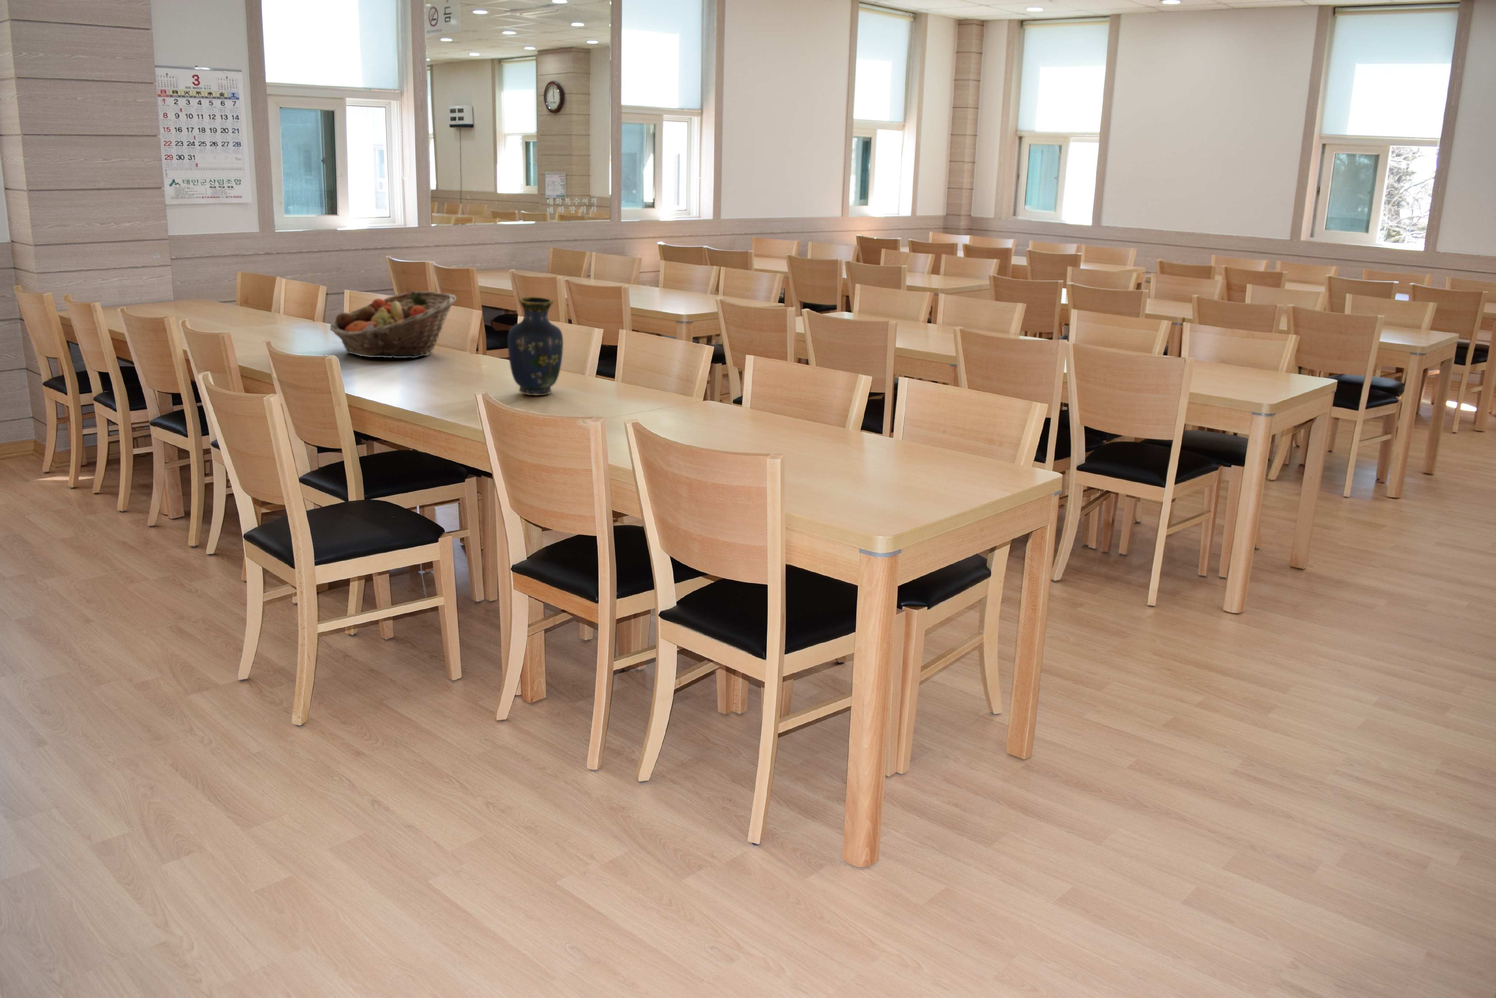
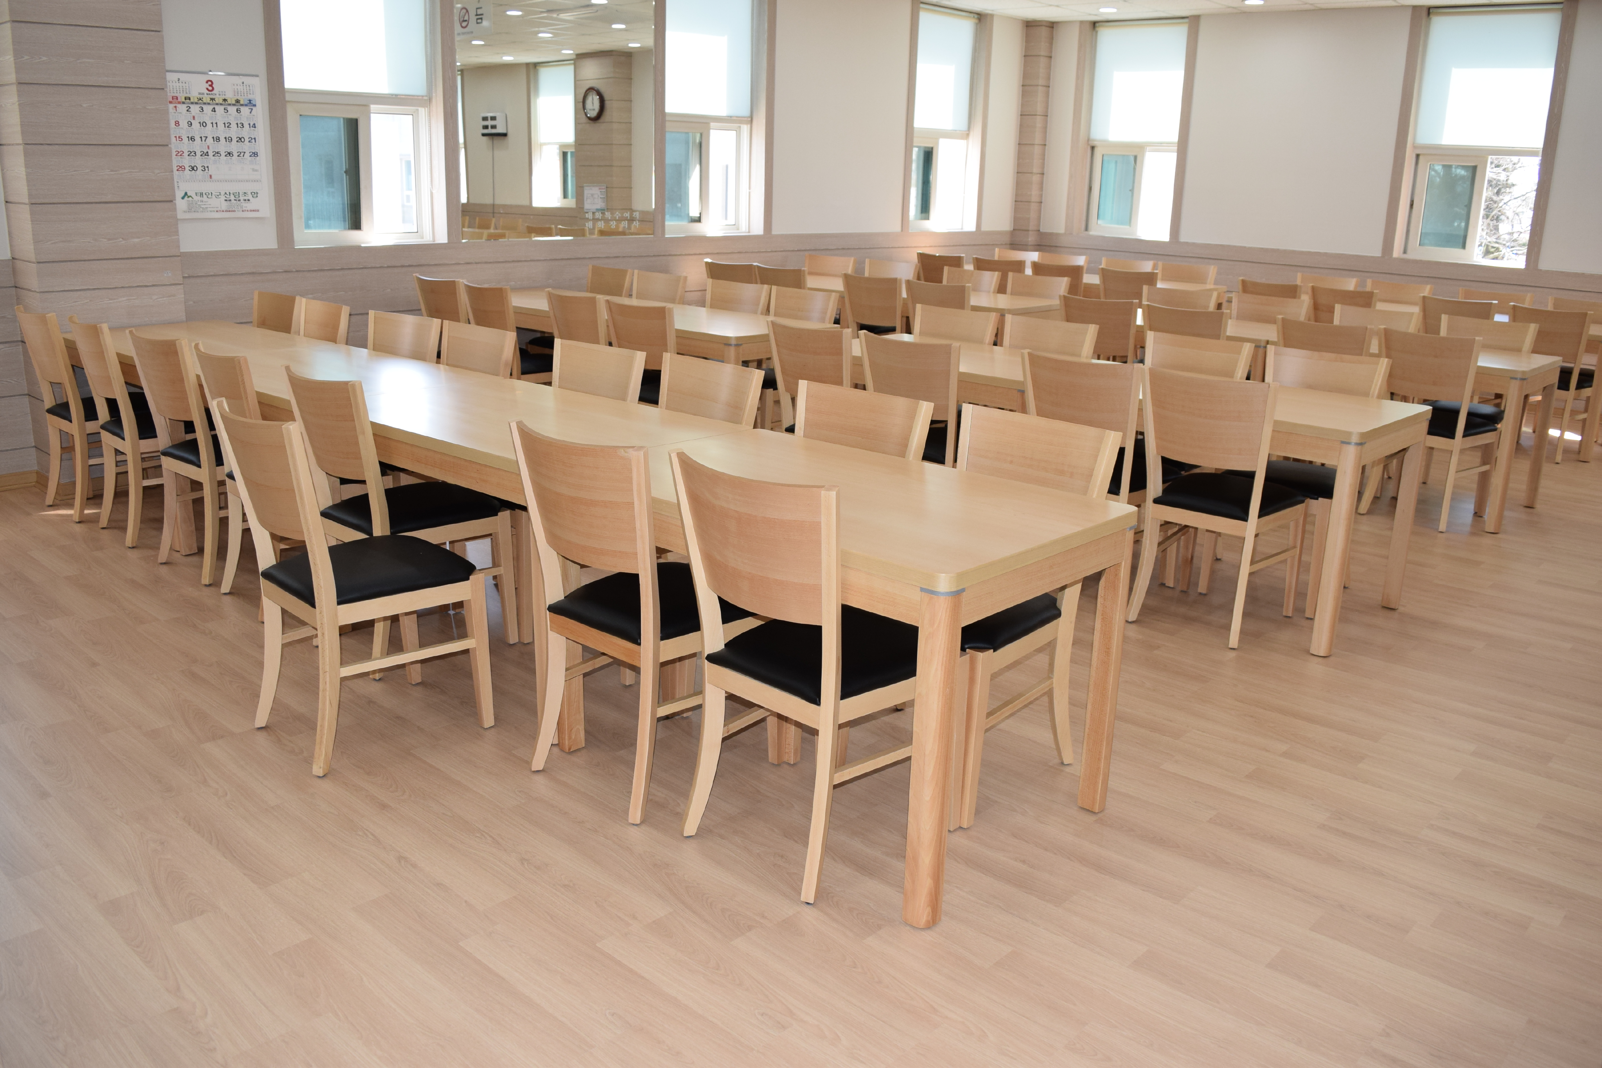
- fruit basket (394, 323)
- vase (536, 346)
